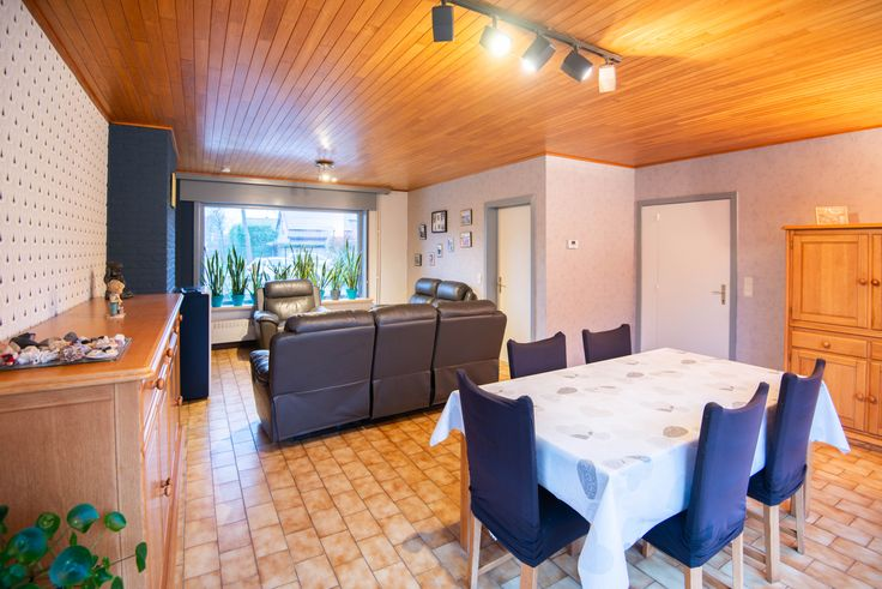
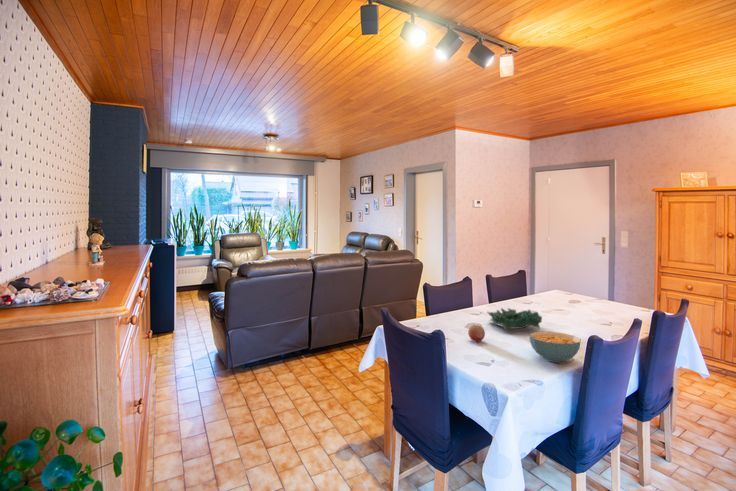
+ fruit (476, 332)
+ cereal bowl (554, 348)
+ decorative bowl (513, 319)
